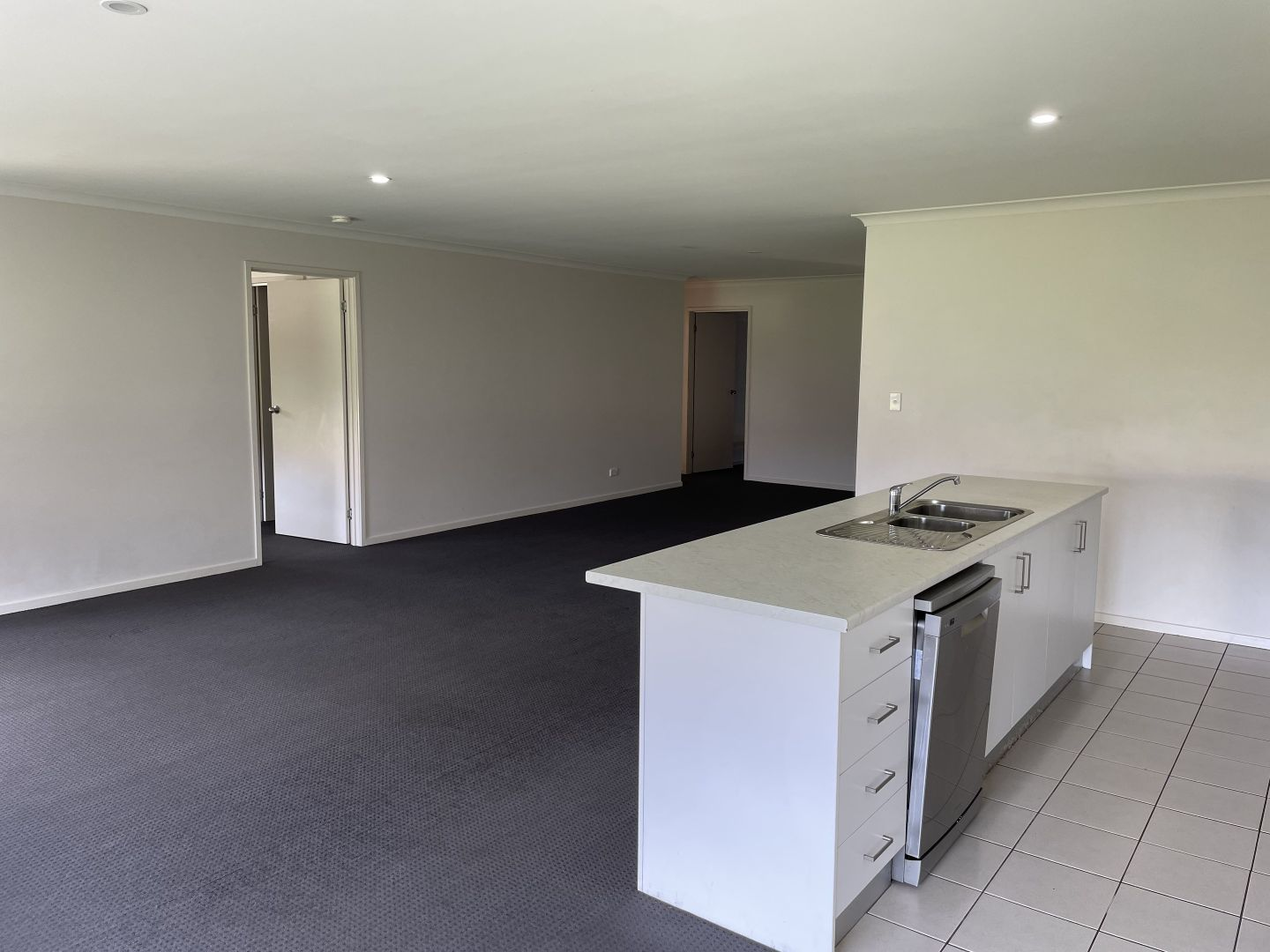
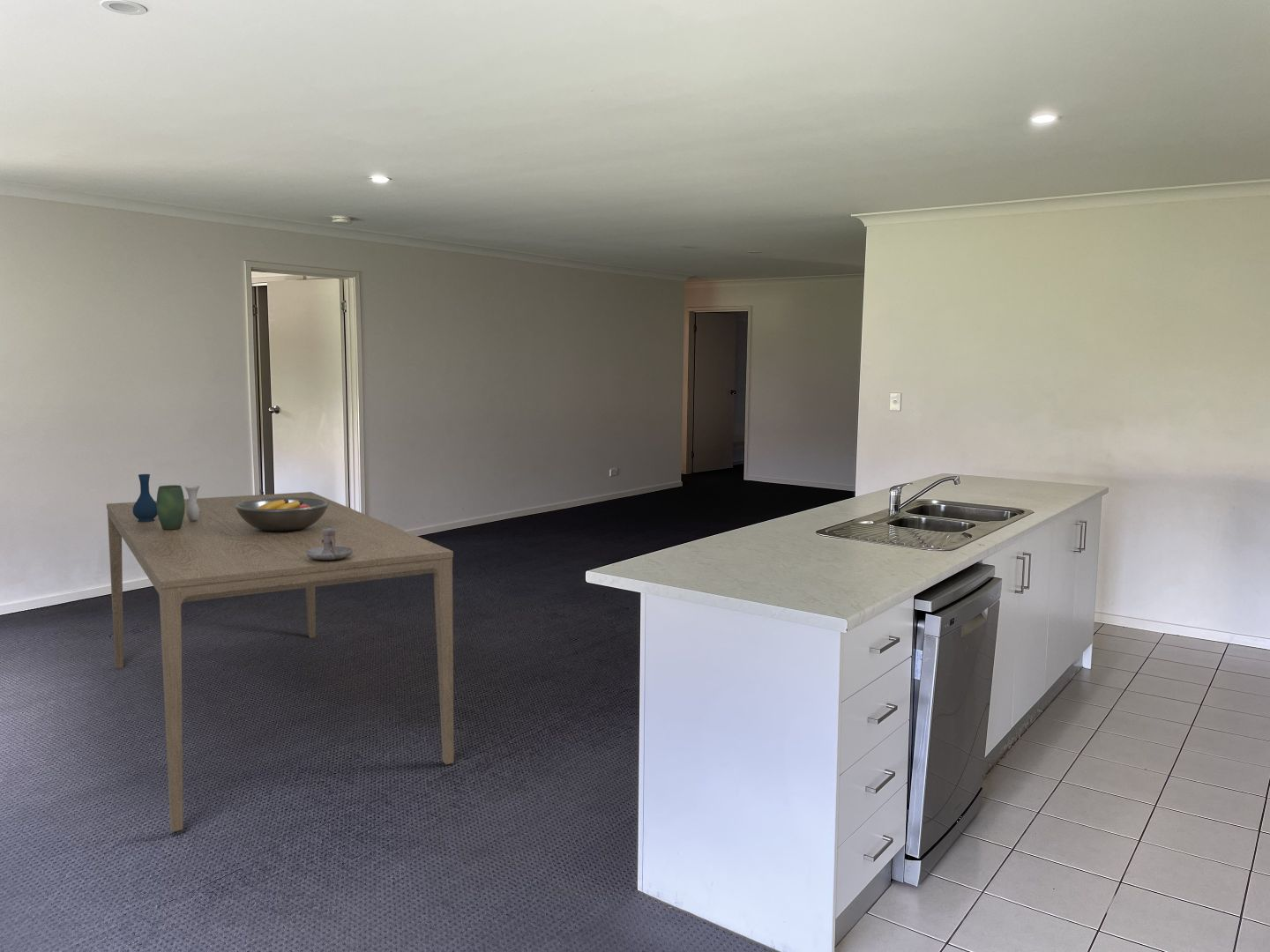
+ candle holder (330, 544)
+ fruit bowl (282, 512)
+ vase (172, 499)
+ dining table (254, 593)
